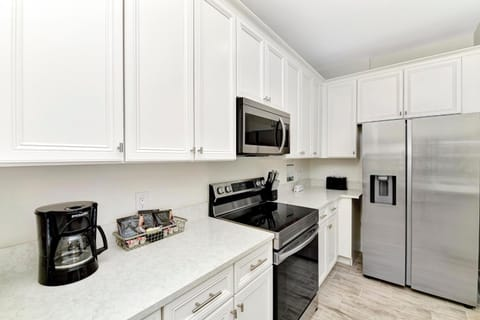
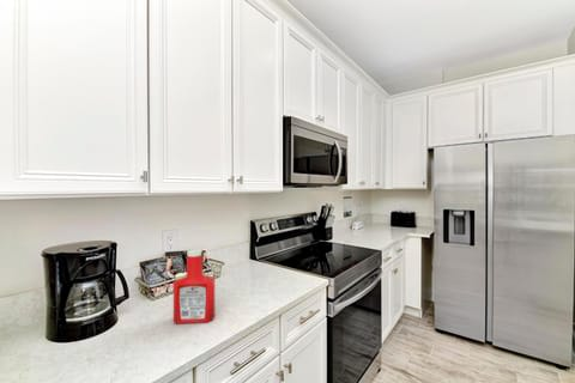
+ soap bottle (194, 284)
